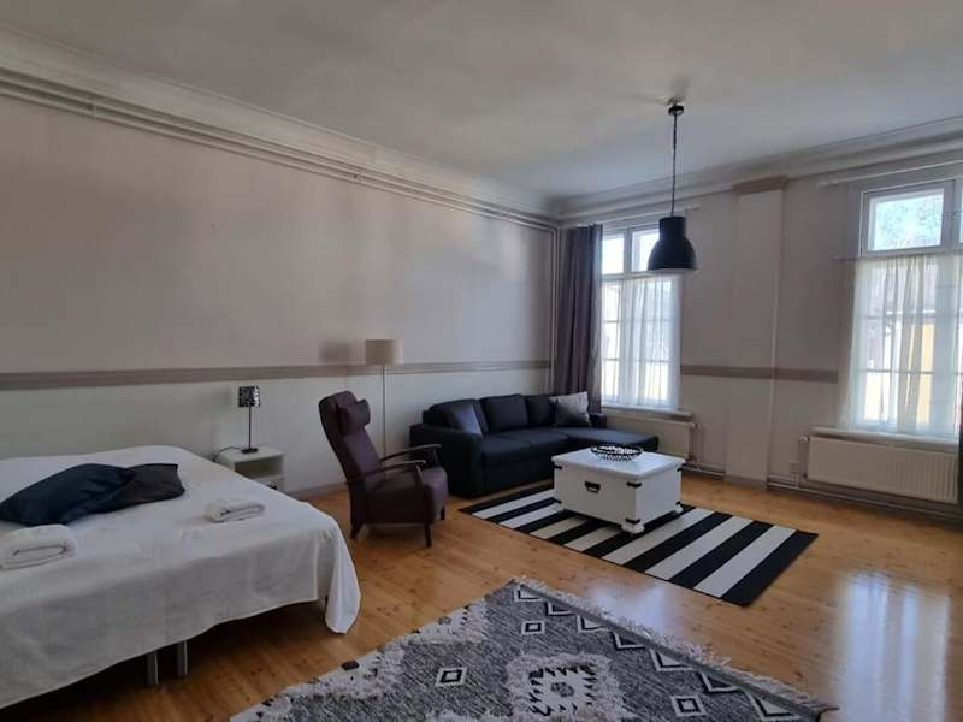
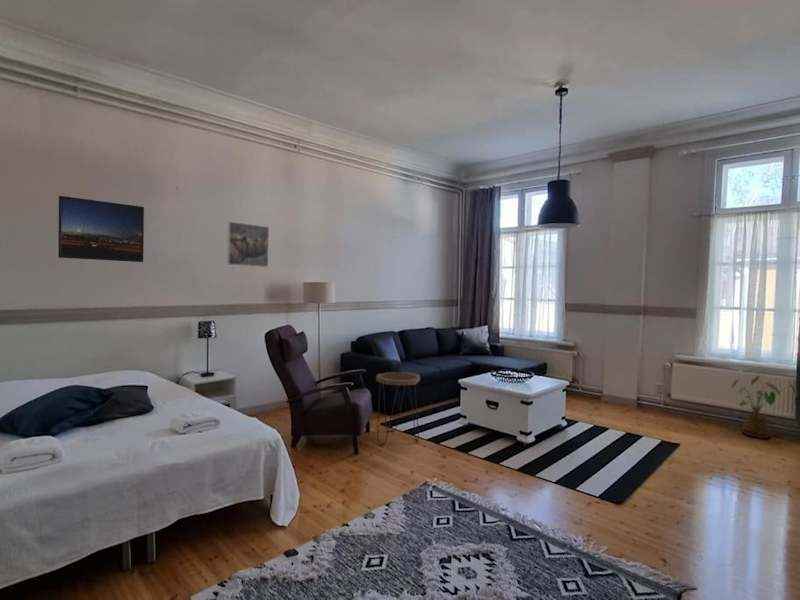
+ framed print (103, 230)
+ house plant (761, 406)
+ side table (400, 407)
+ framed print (248, 245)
